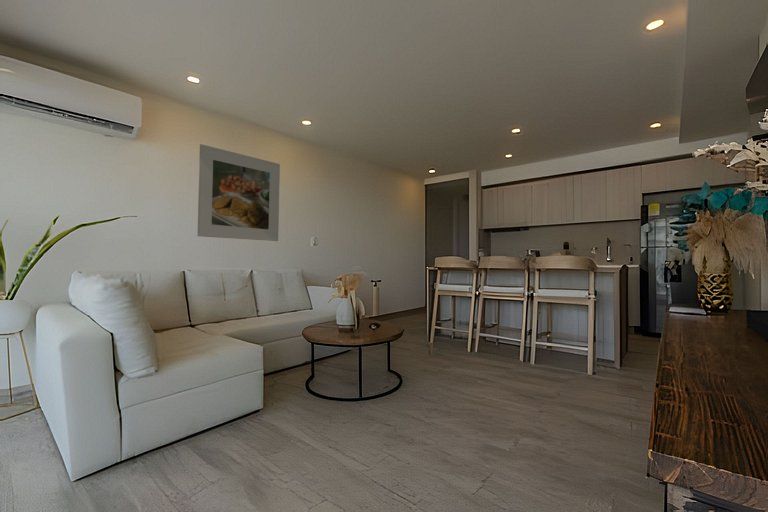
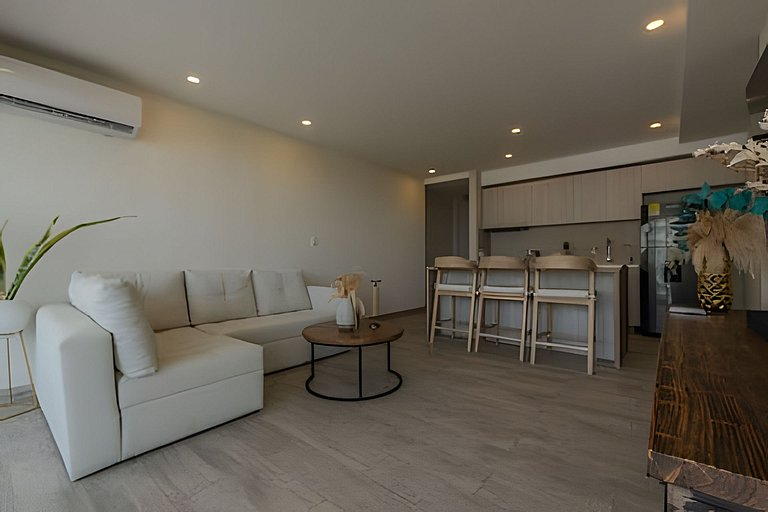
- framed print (242, 196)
